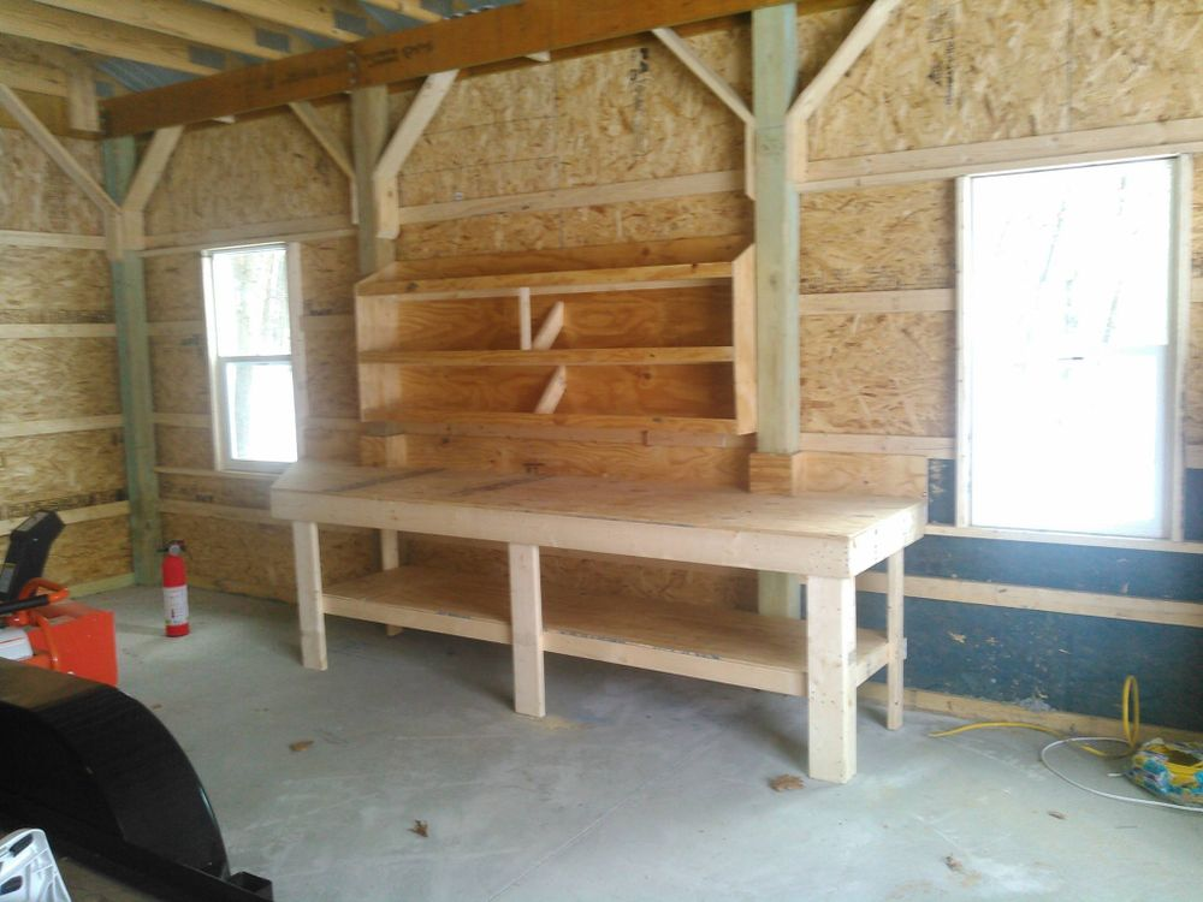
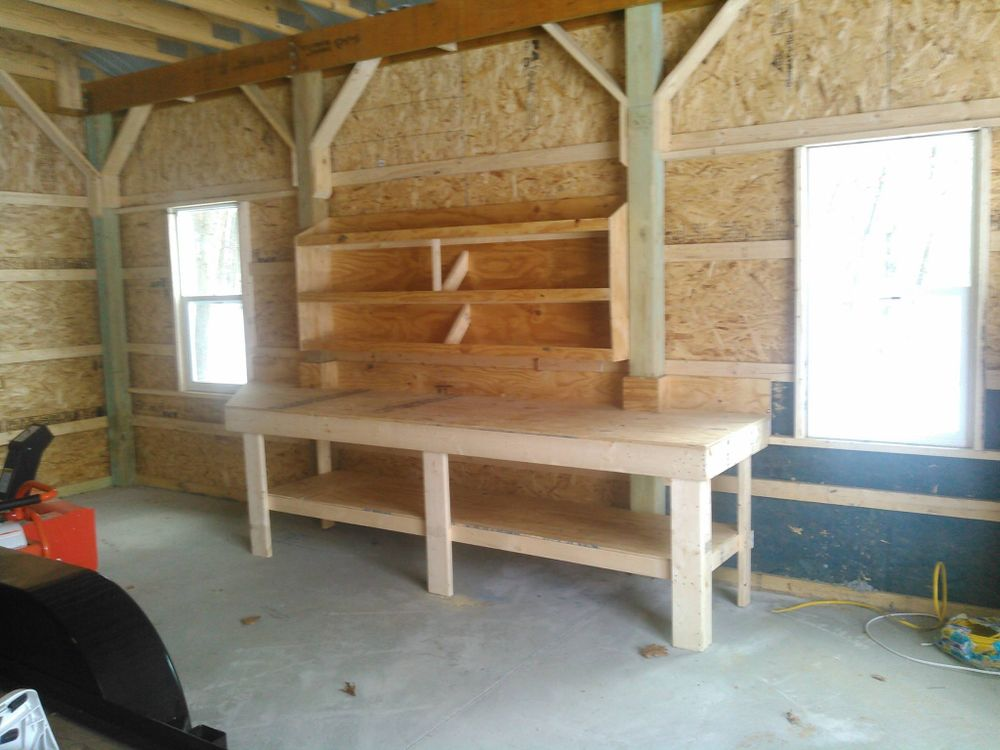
- fire extinguisher (176, 587)
